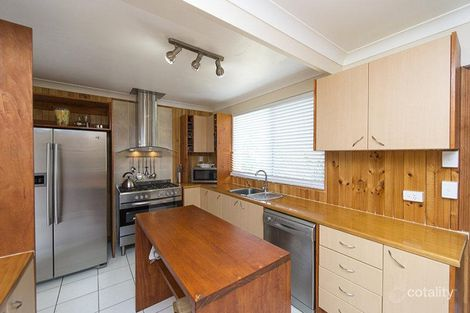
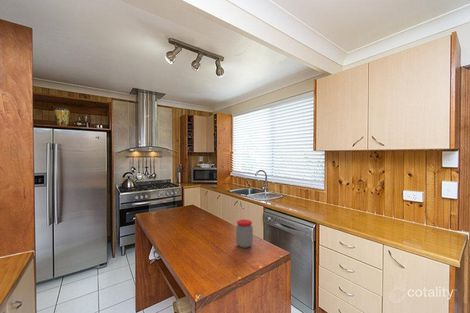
+ jar (244, 233)
